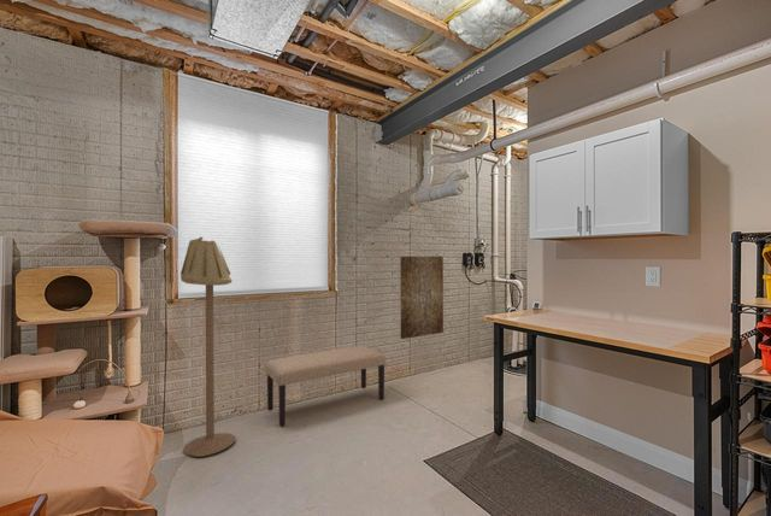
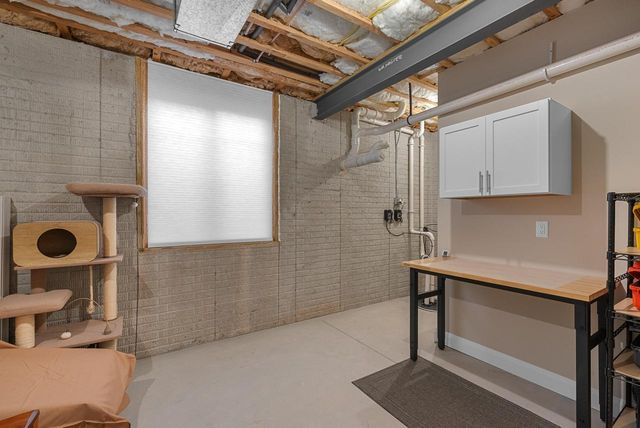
- floor lamp (207, 339)
- bench (328, 375)
- wall art (422, 295)
